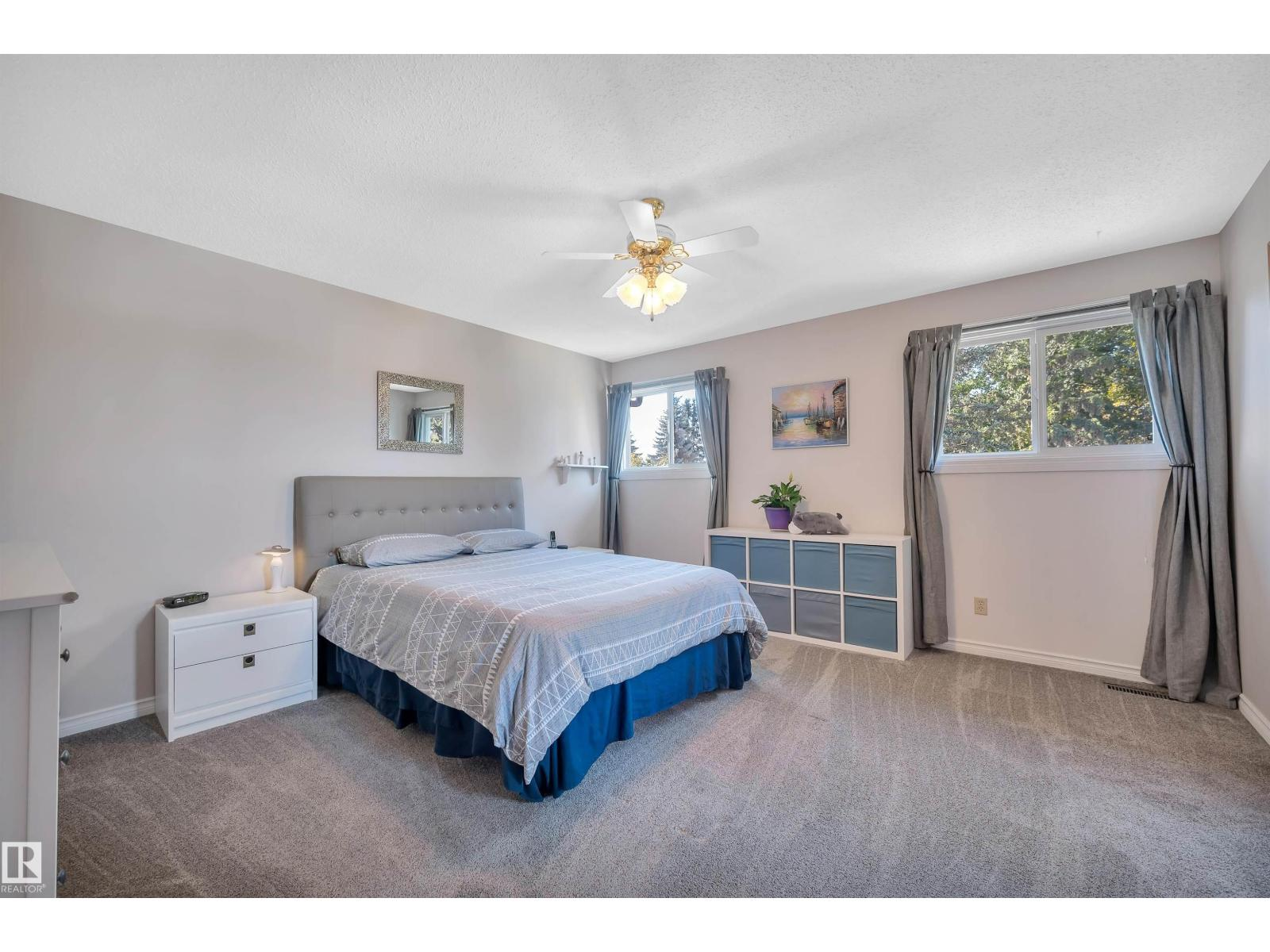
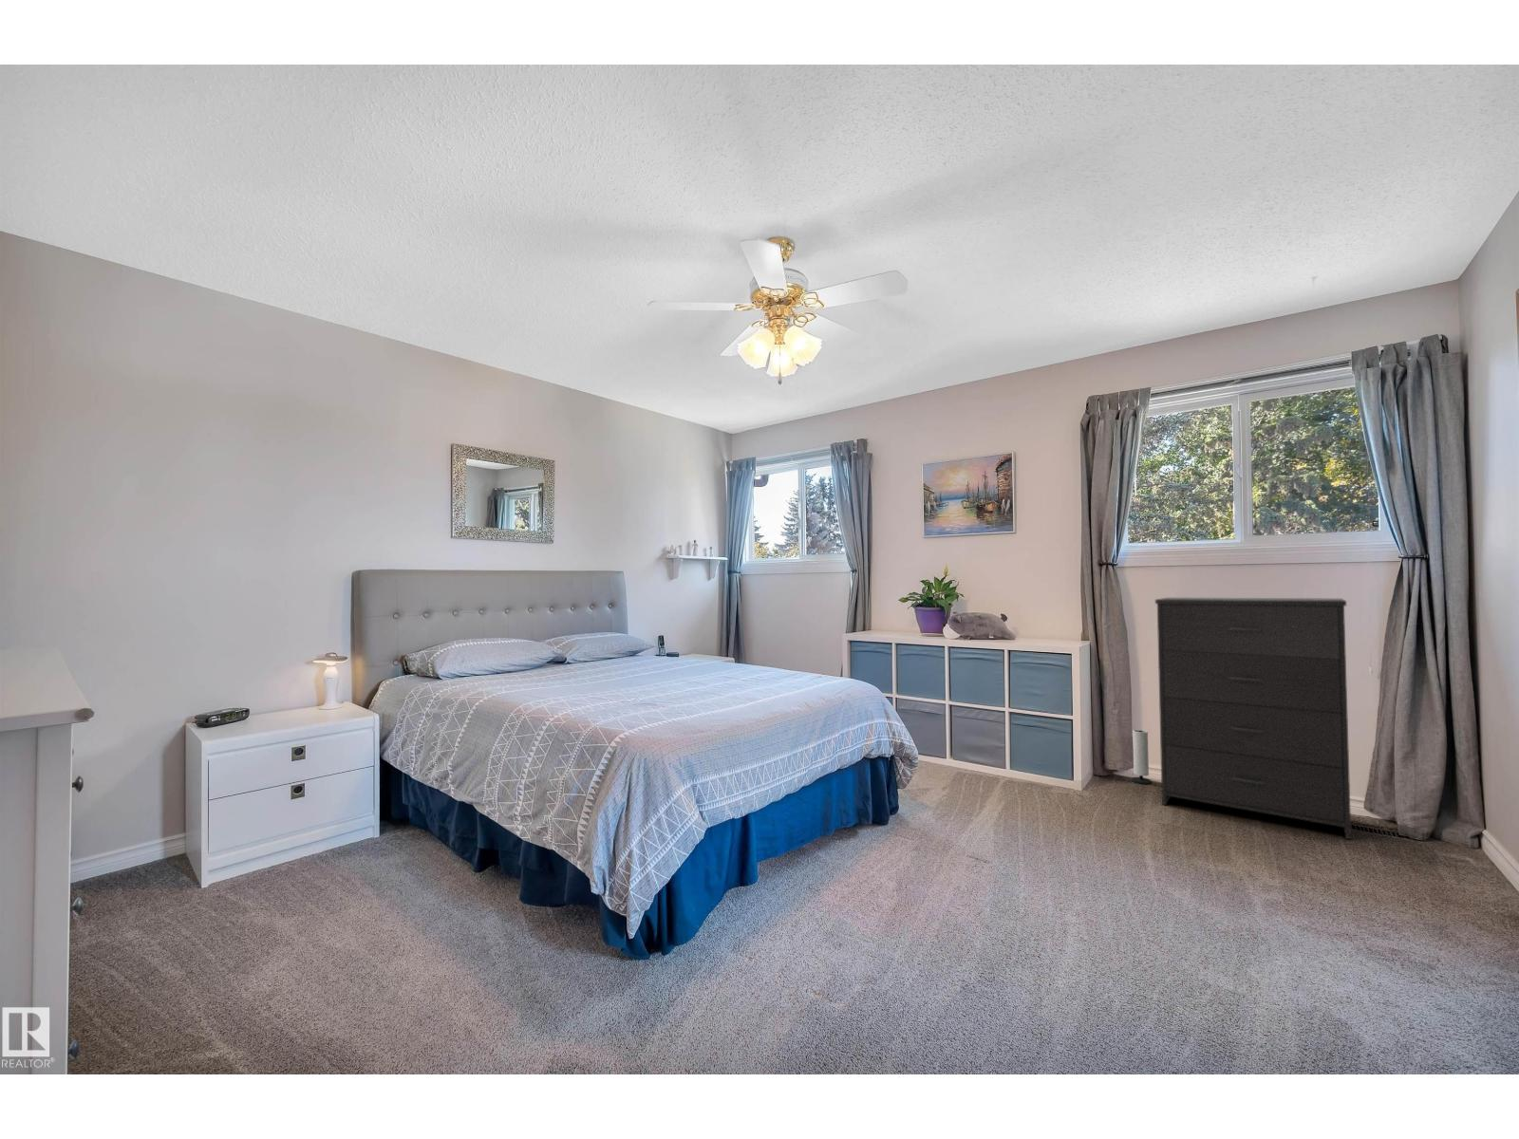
+ dresser (1249, 704)
+ speaker (1140, 755)
